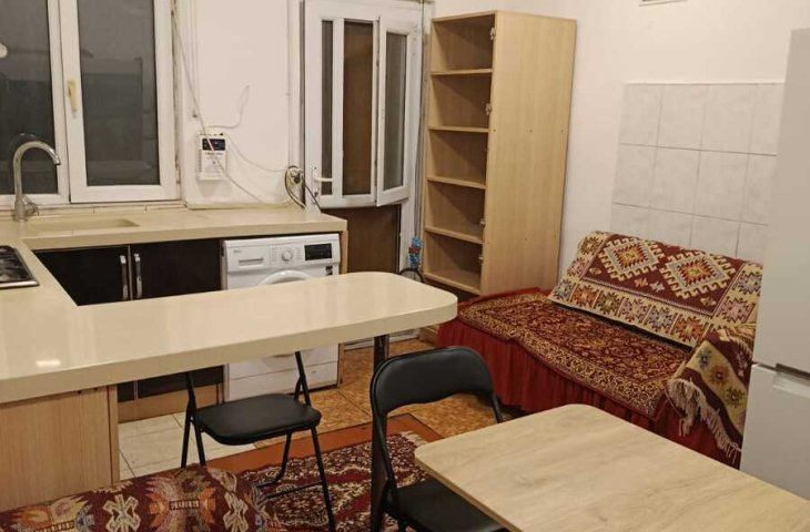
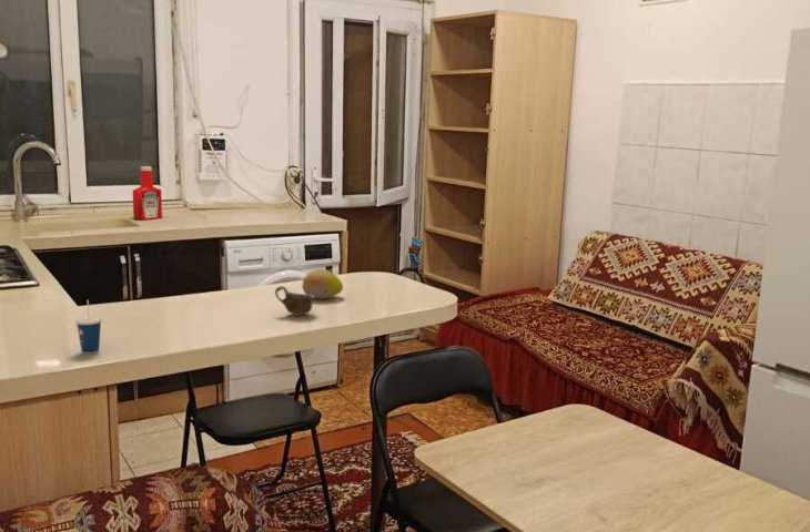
+ cup (89, 326)
+ cup (296, 299)
+ fruit (322, 284)
+ soap bottle (146, 192)
